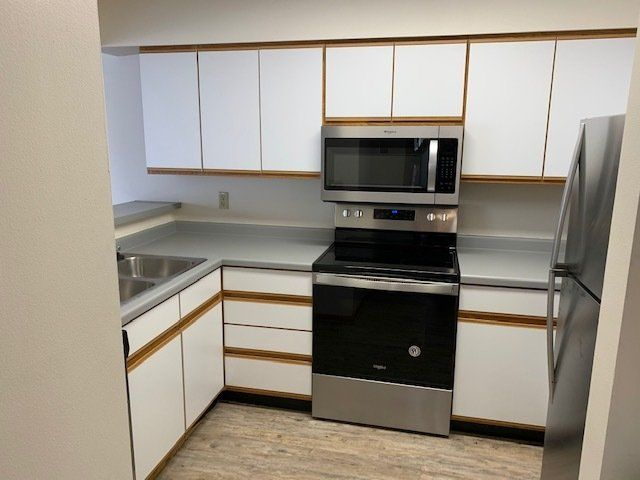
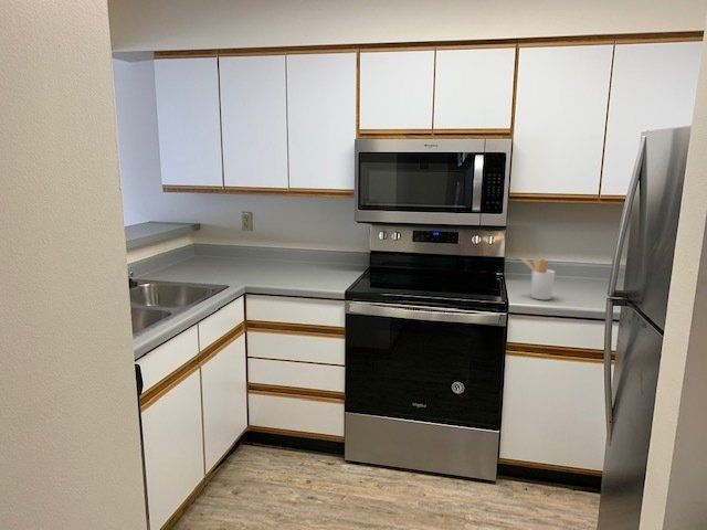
+ utensil holder (536, 277)
